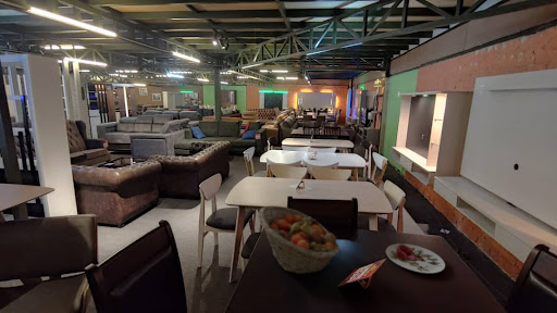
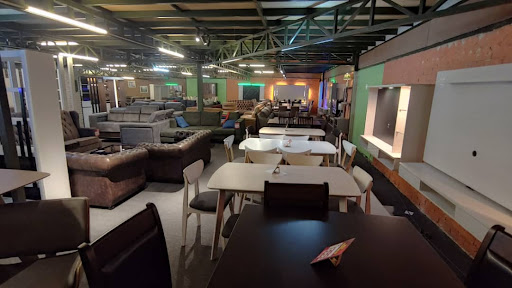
- fruit basket (297, 235)
- plate (413, 256)
